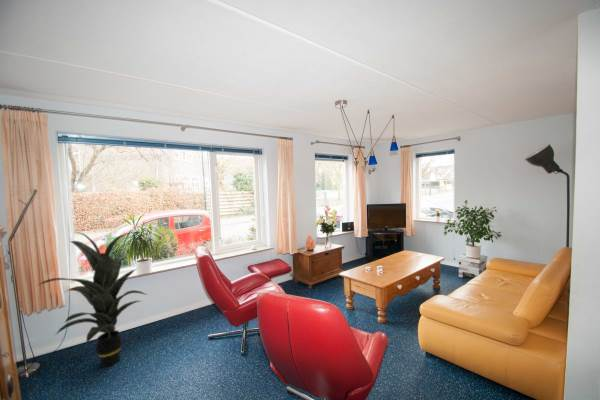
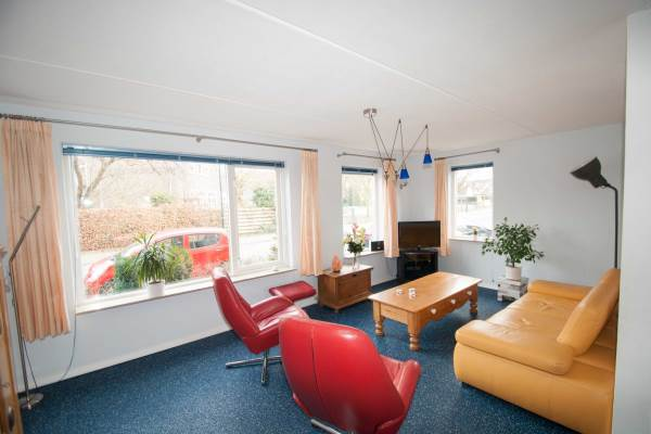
- indoor plant (99, 296)
